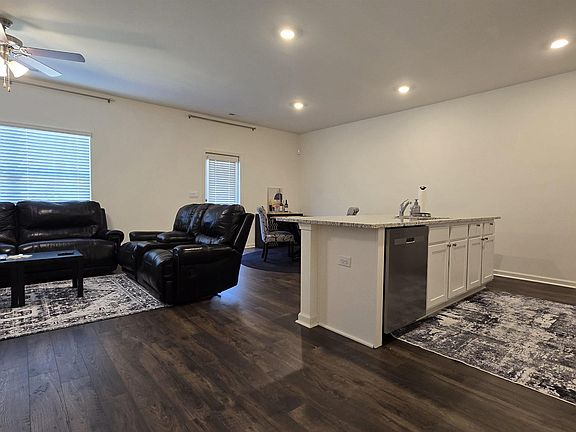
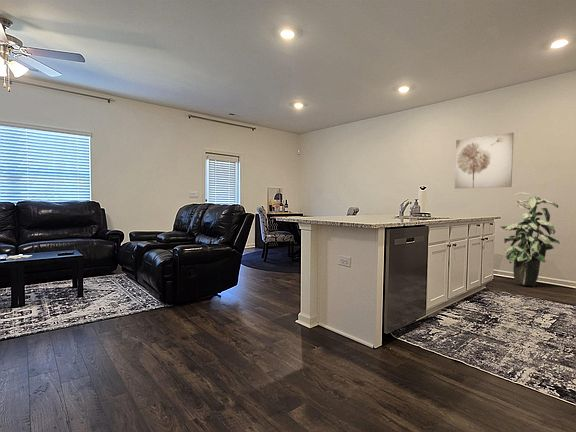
+ wall art (482, 162)
+ indoor plant (527, 239)
